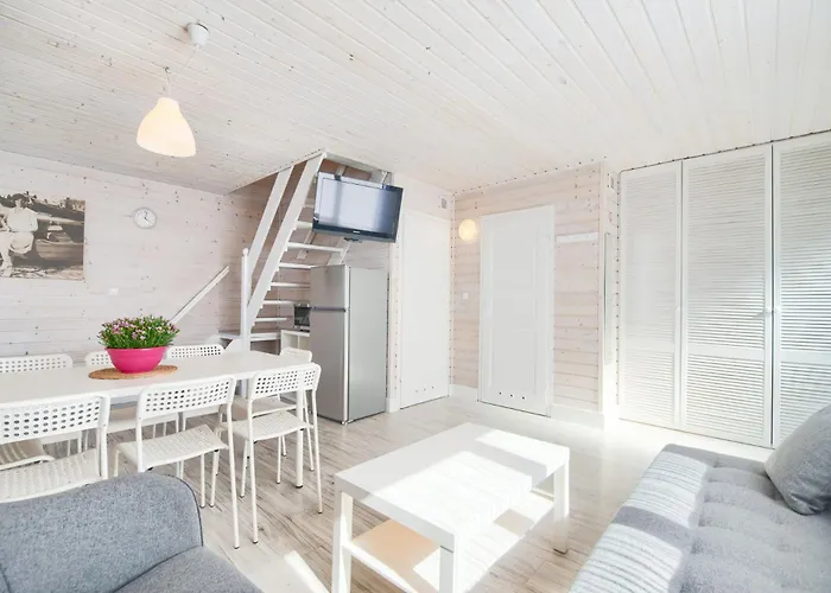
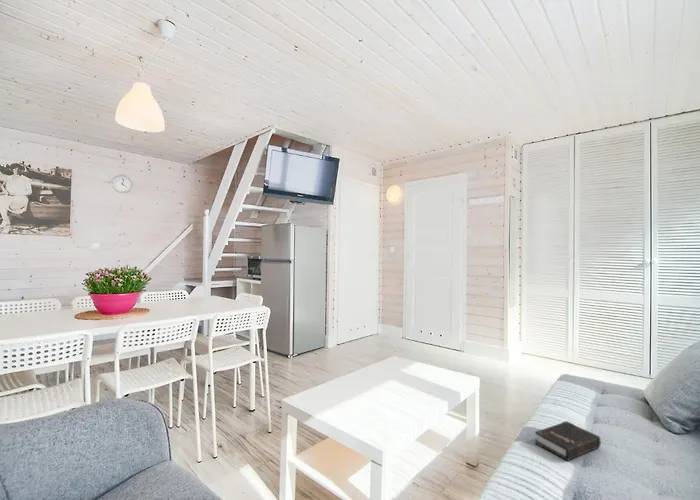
+ hardback book (567, 439)
